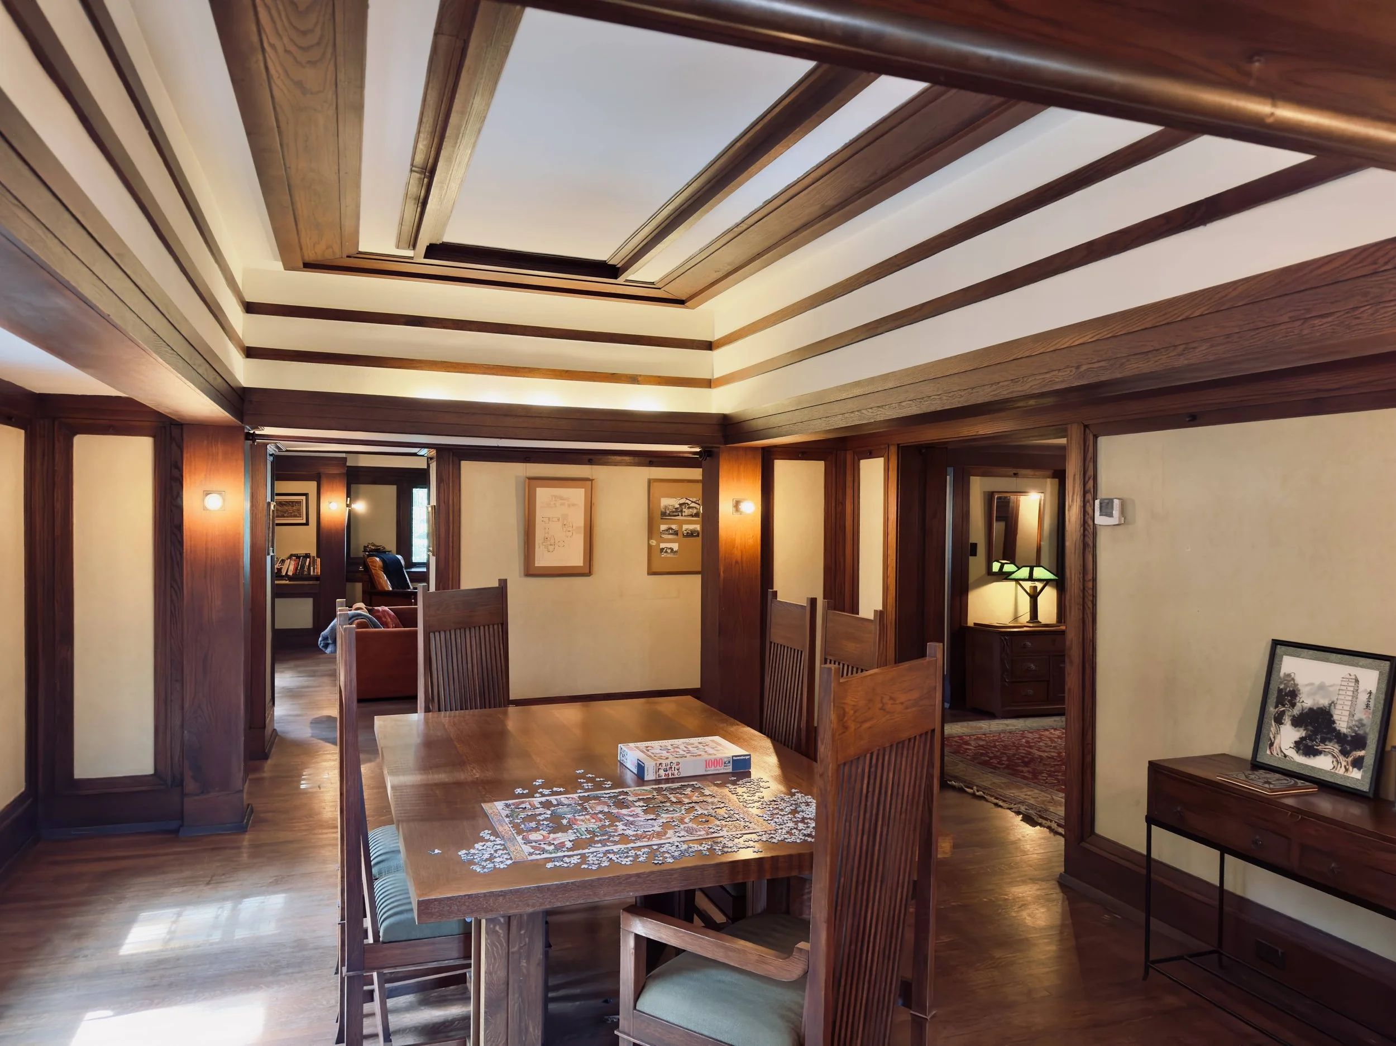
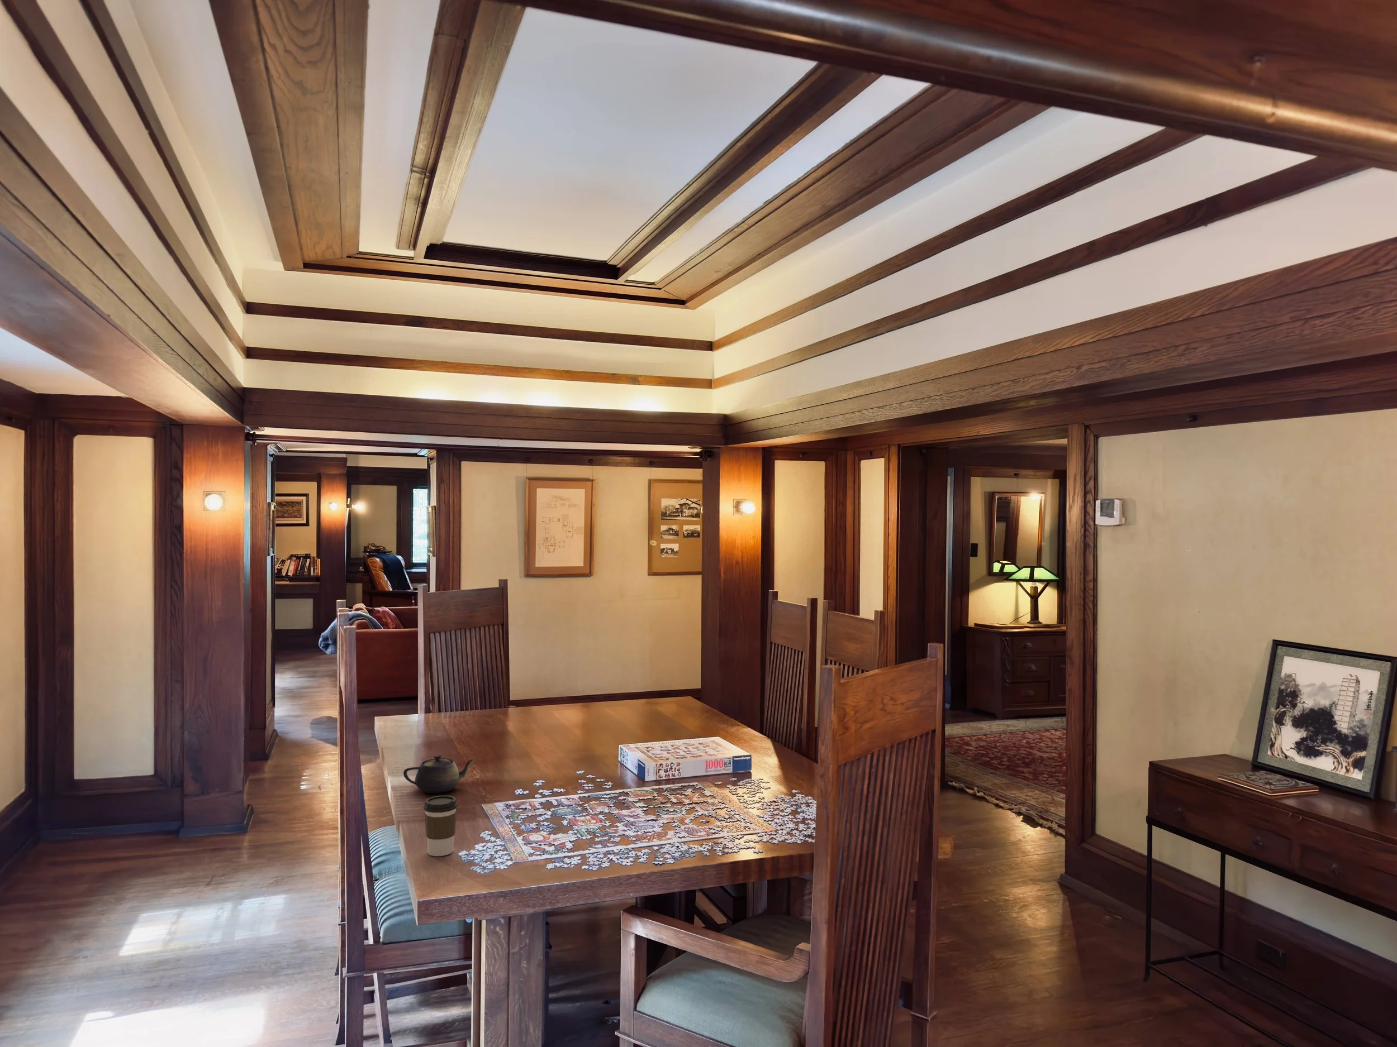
+ coffee cup (440, 826)
+ teapot (440, 772)
